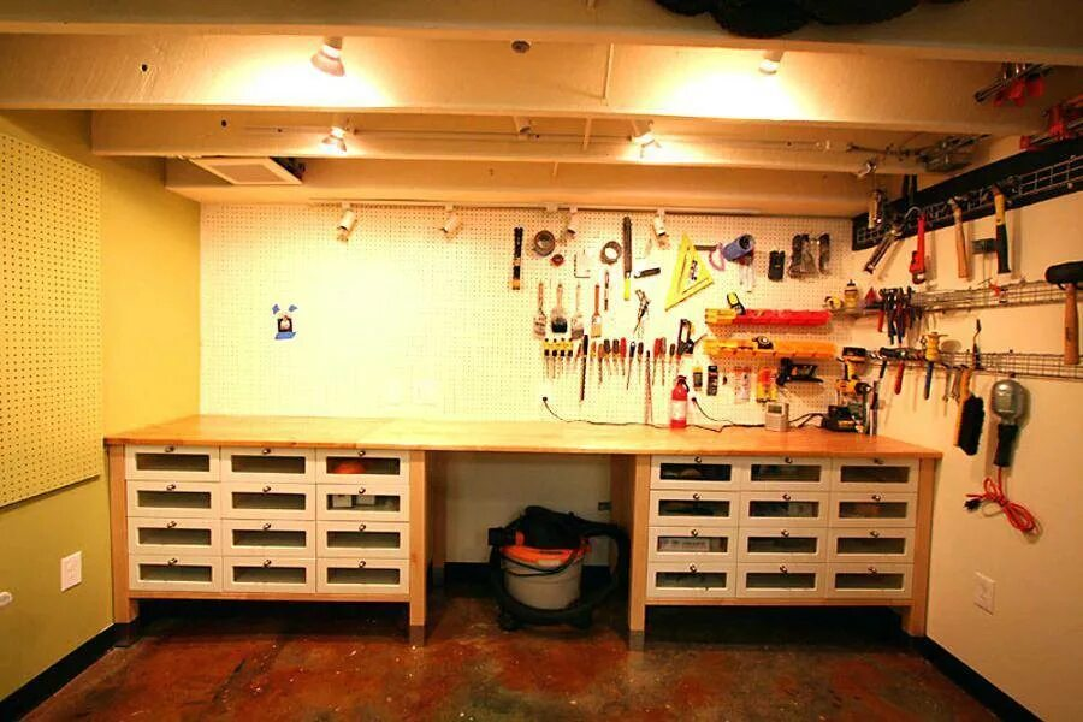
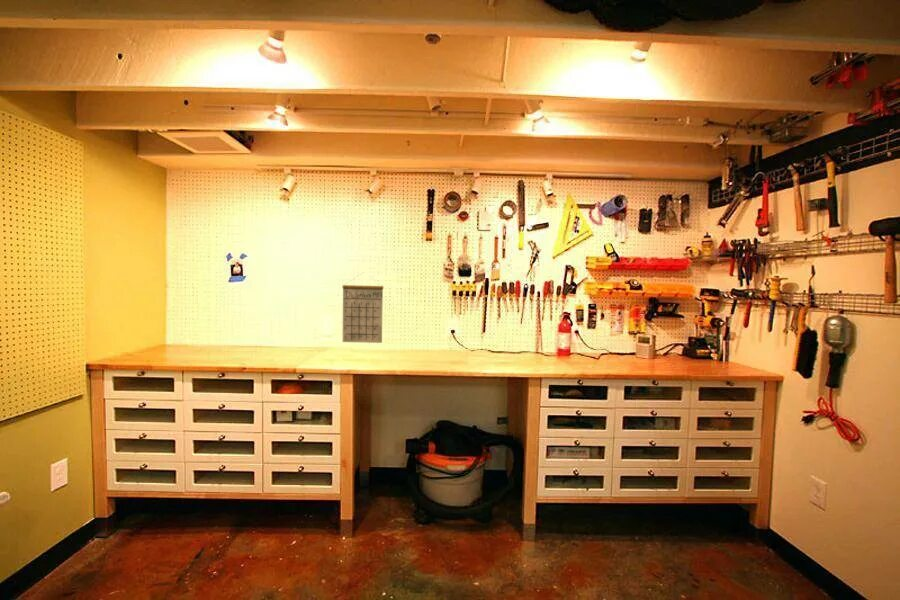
+ calendar (362, 307)
